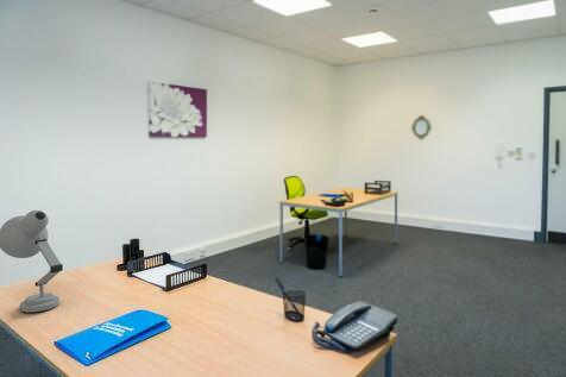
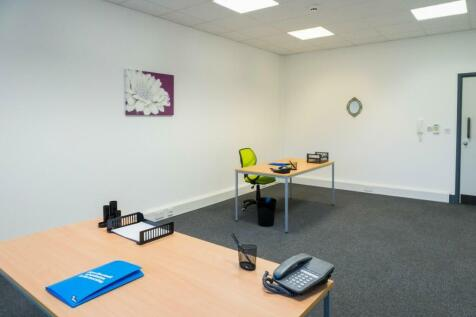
- desk lamp (33, 255)
